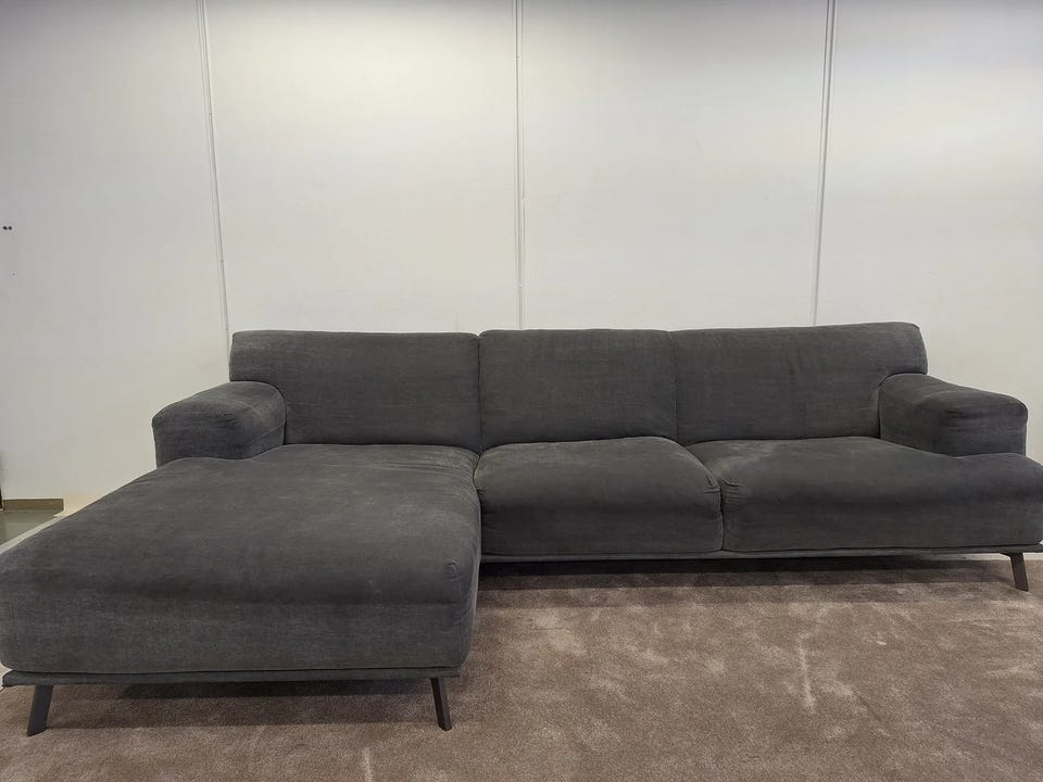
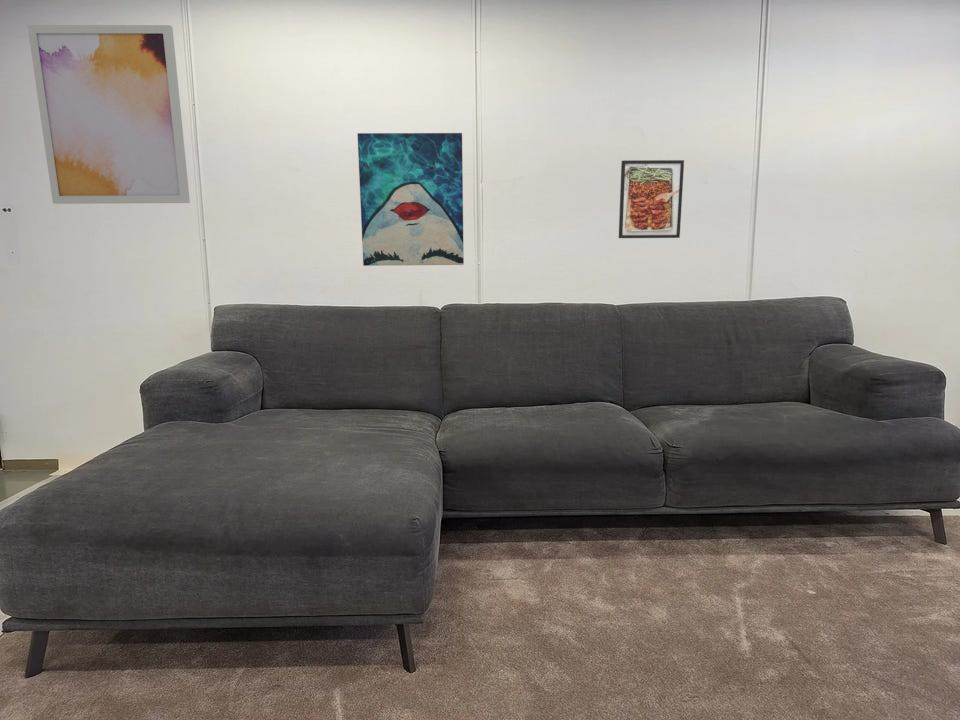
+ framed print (650, 199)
+ wall art (412, 200)
+ wall art (111, 117)
